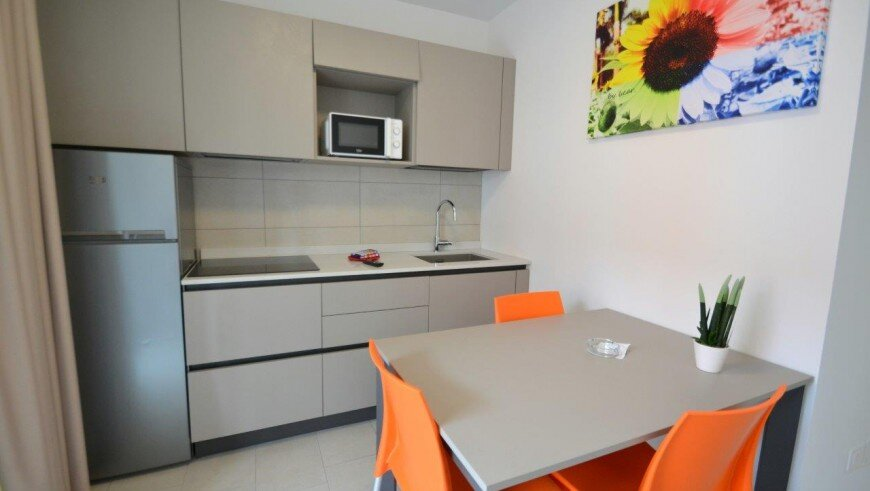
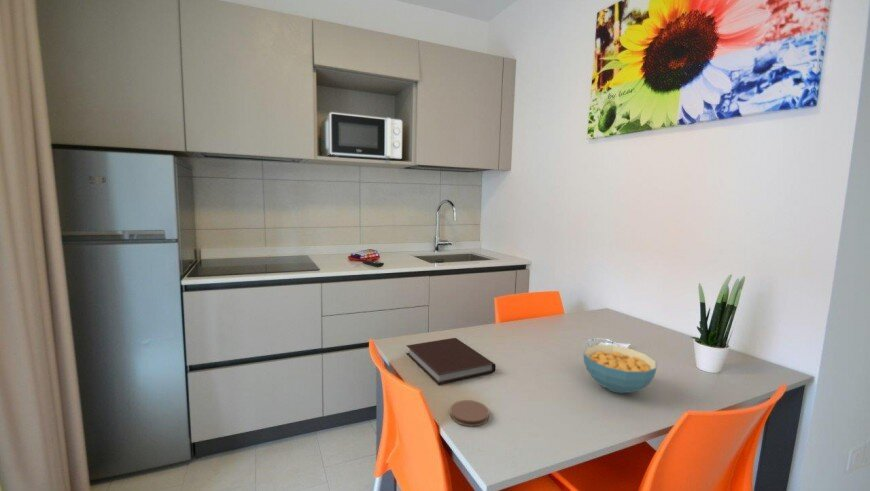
+ coaster (469, 412)
+ cereal bowl (617, 372)
+ notebook (448, 358)
